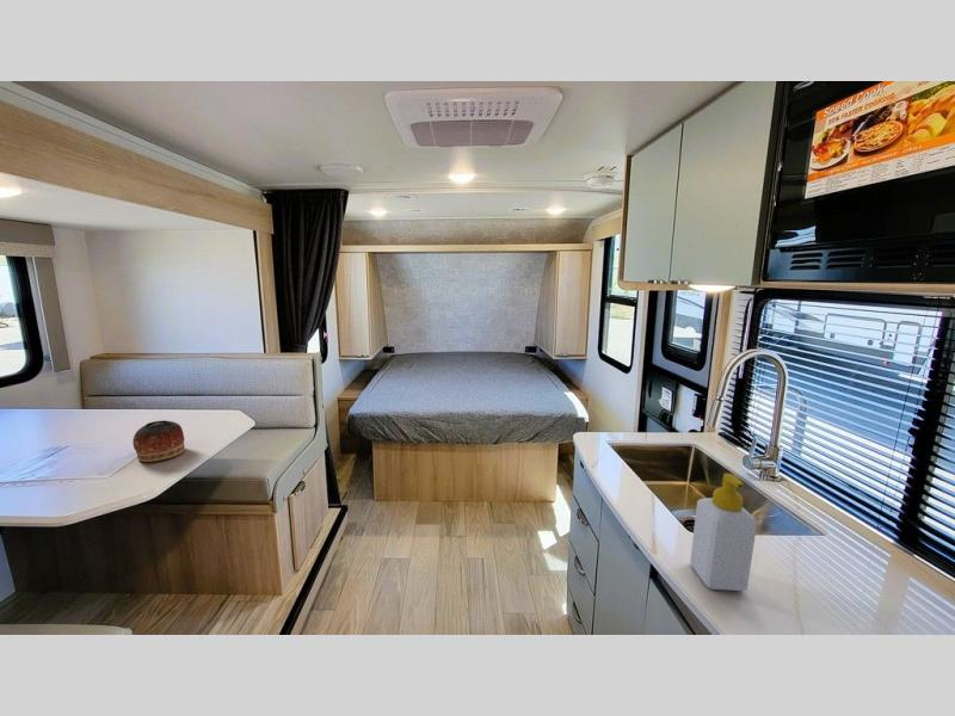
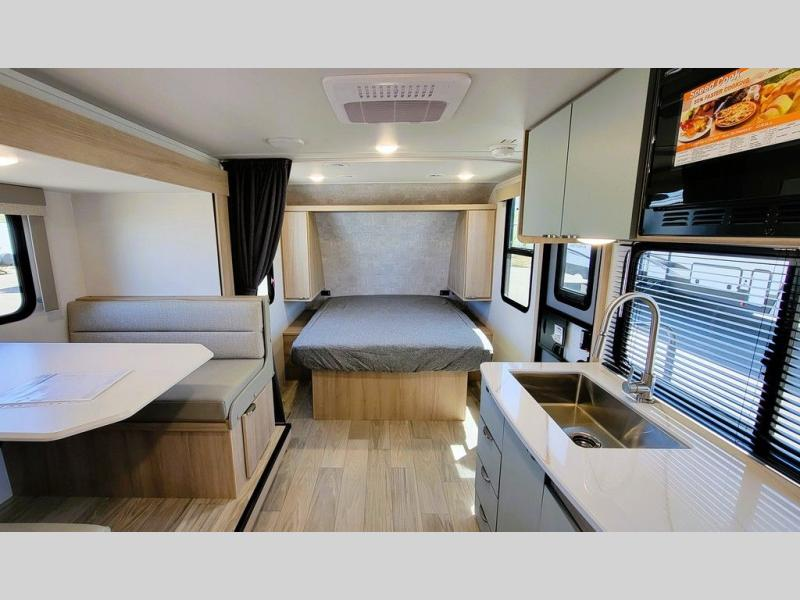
- bowl (159, 438)
- soap bottle (723, 527)
